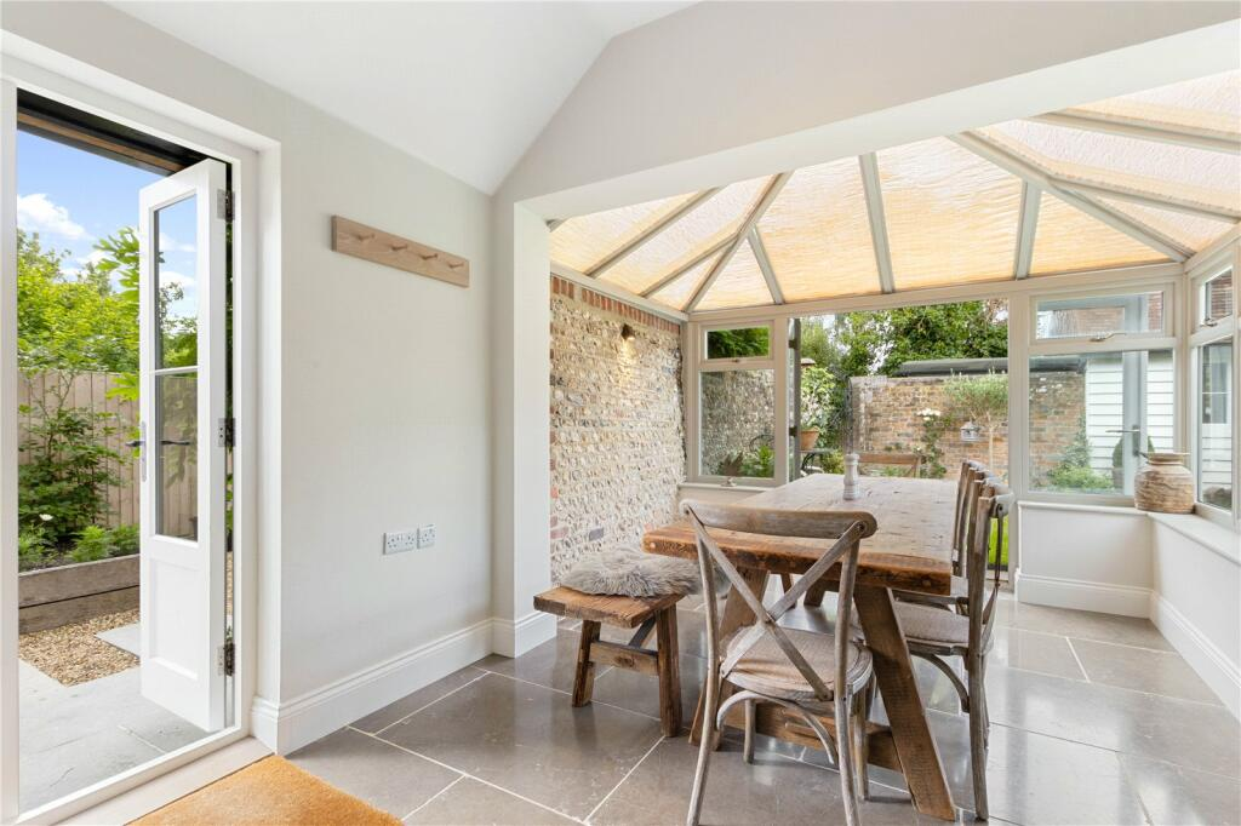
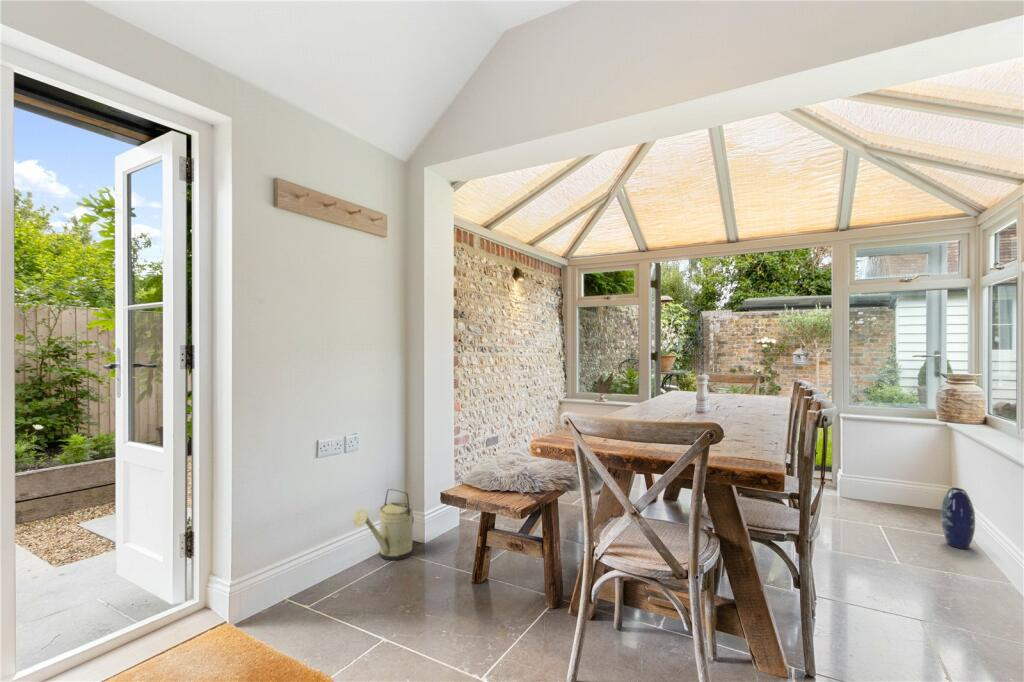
+ vase (957, 517)
+ watering can (386, 526)
